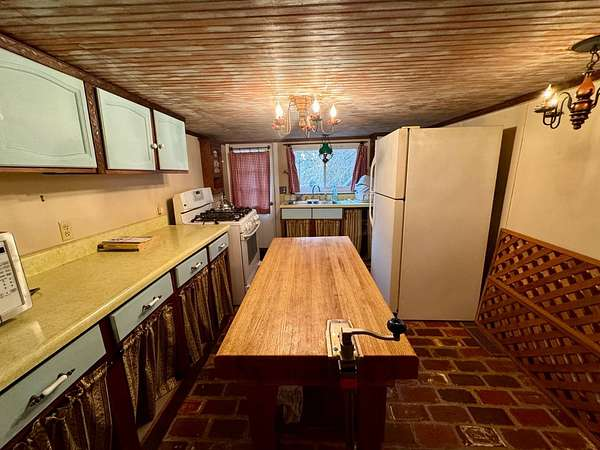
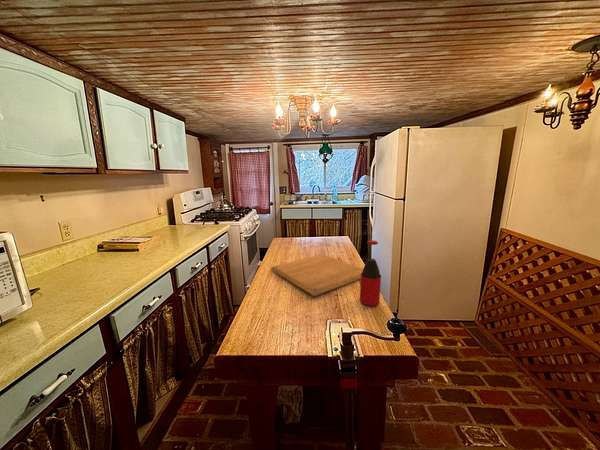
+ chopping board (319, 270)
+ bottle (371, 272)
